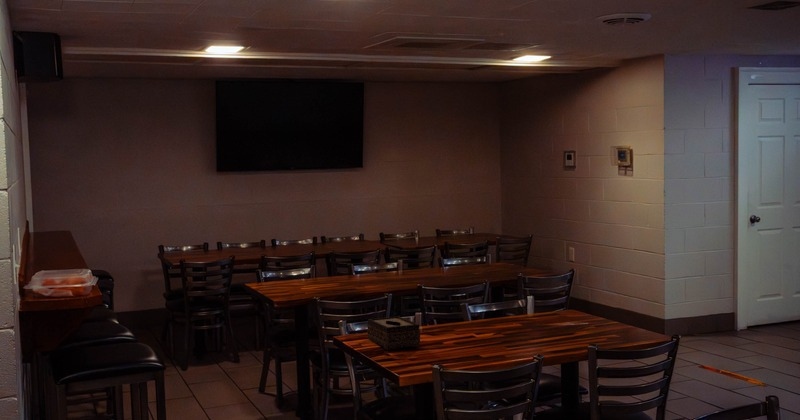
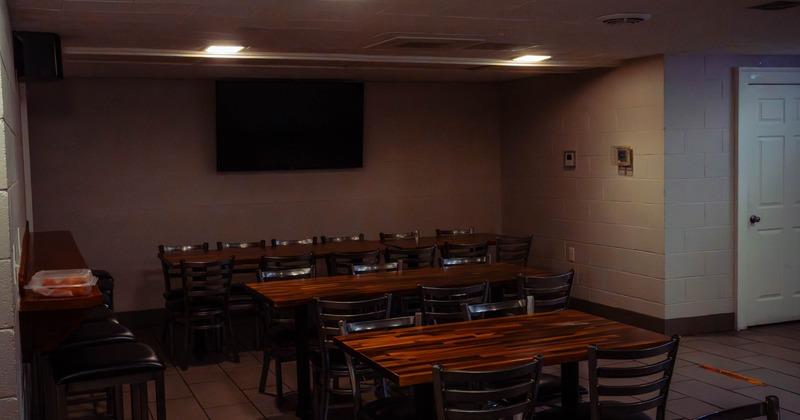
- tissue box (393, 332)
